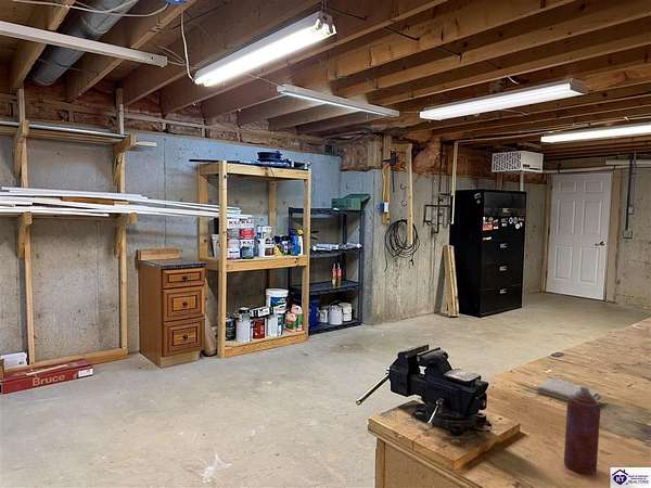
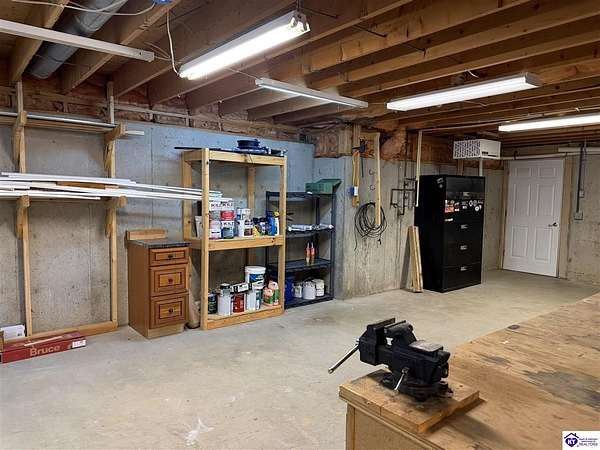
- washcloth (567, 391)
- spray can (582, 426)
